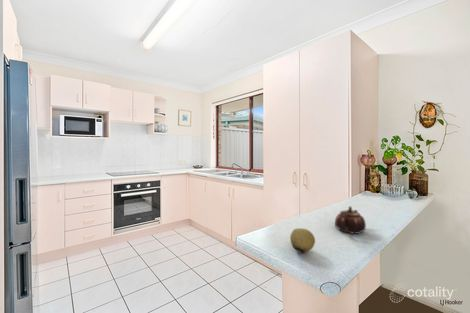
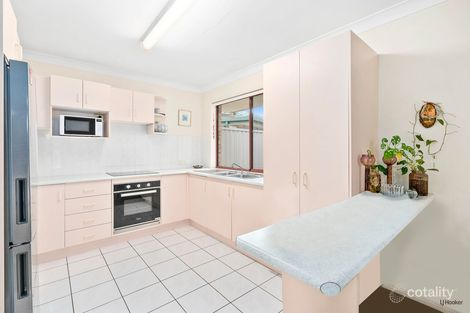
- teapot (349, 218)
- fruit (302, 240)
